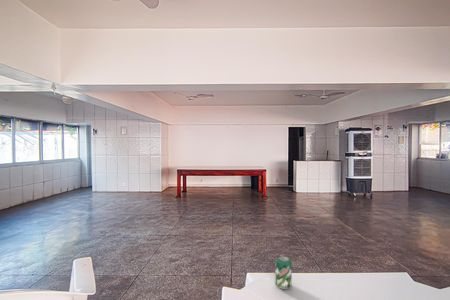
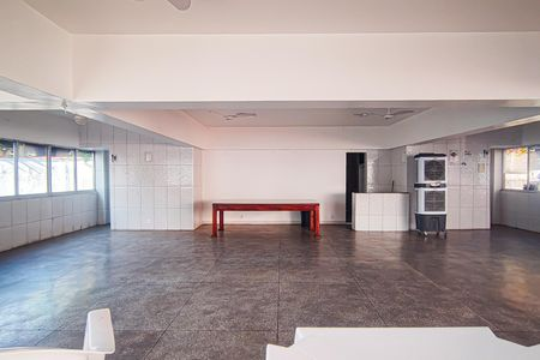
- beverage can (283, 271)
